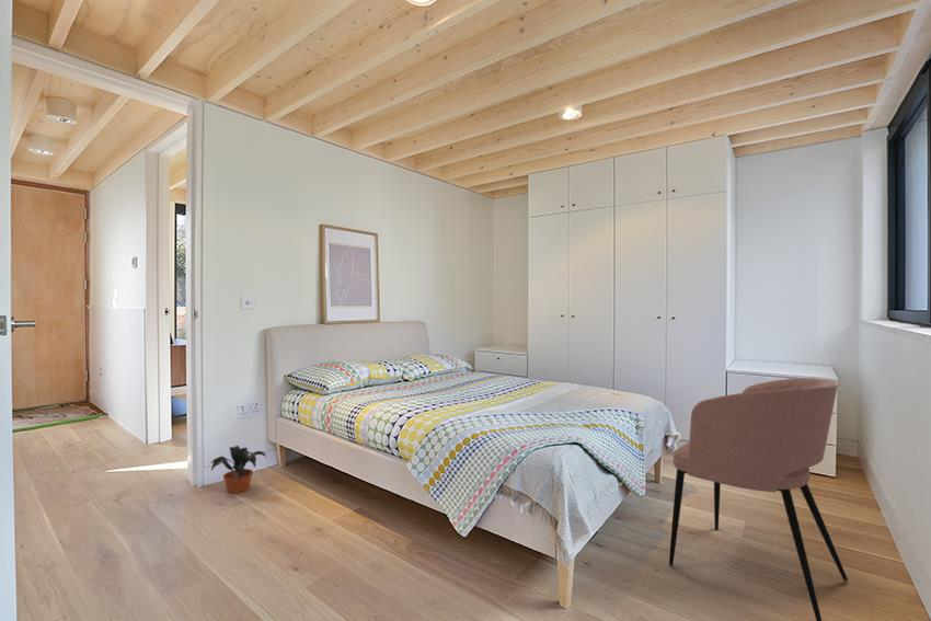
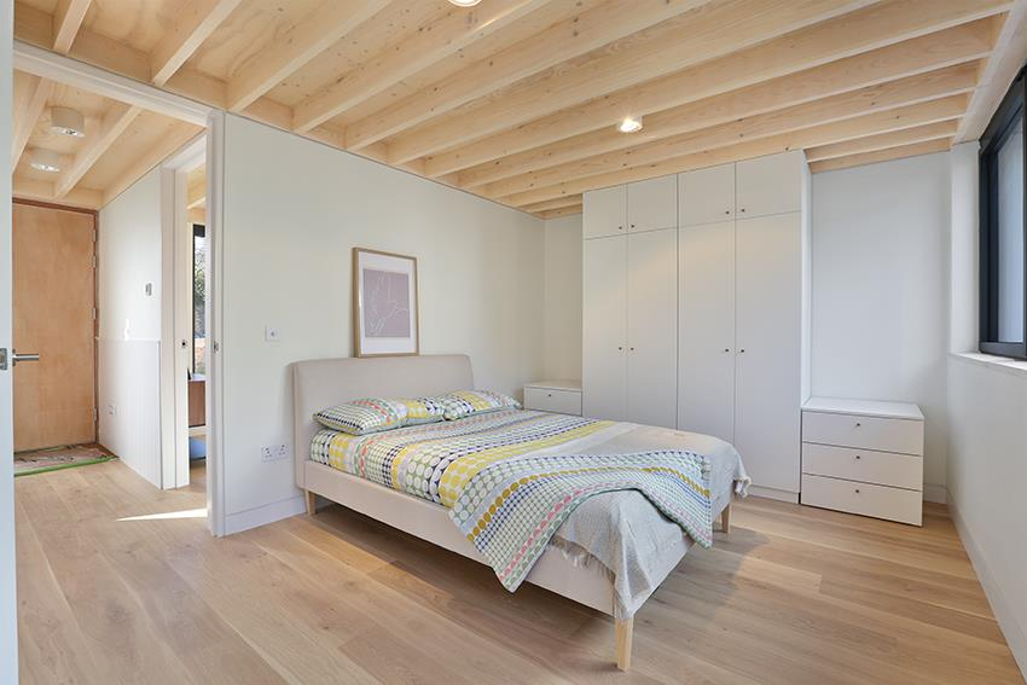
- armchair (751, 472)
- potted plant (238, 470)
